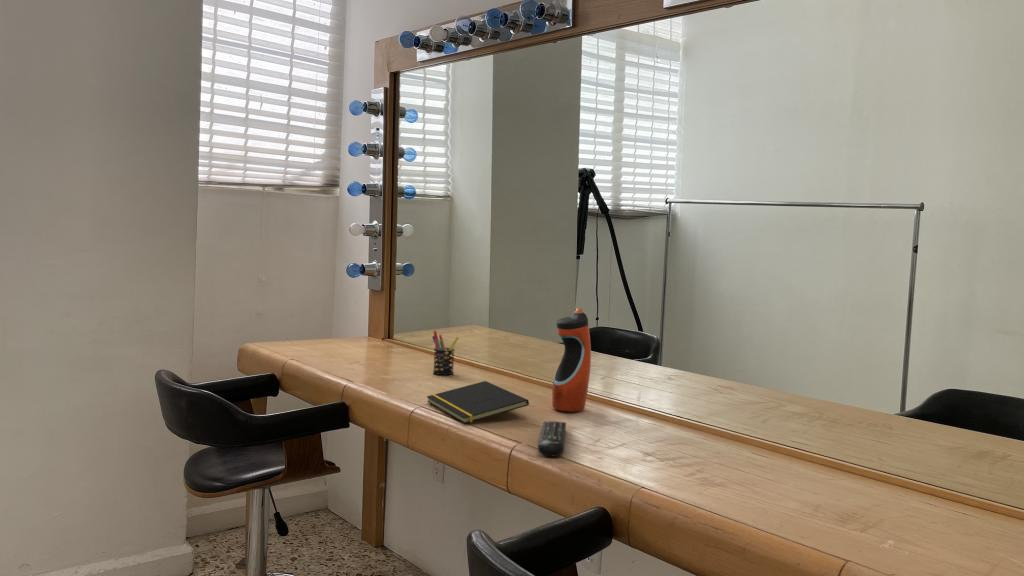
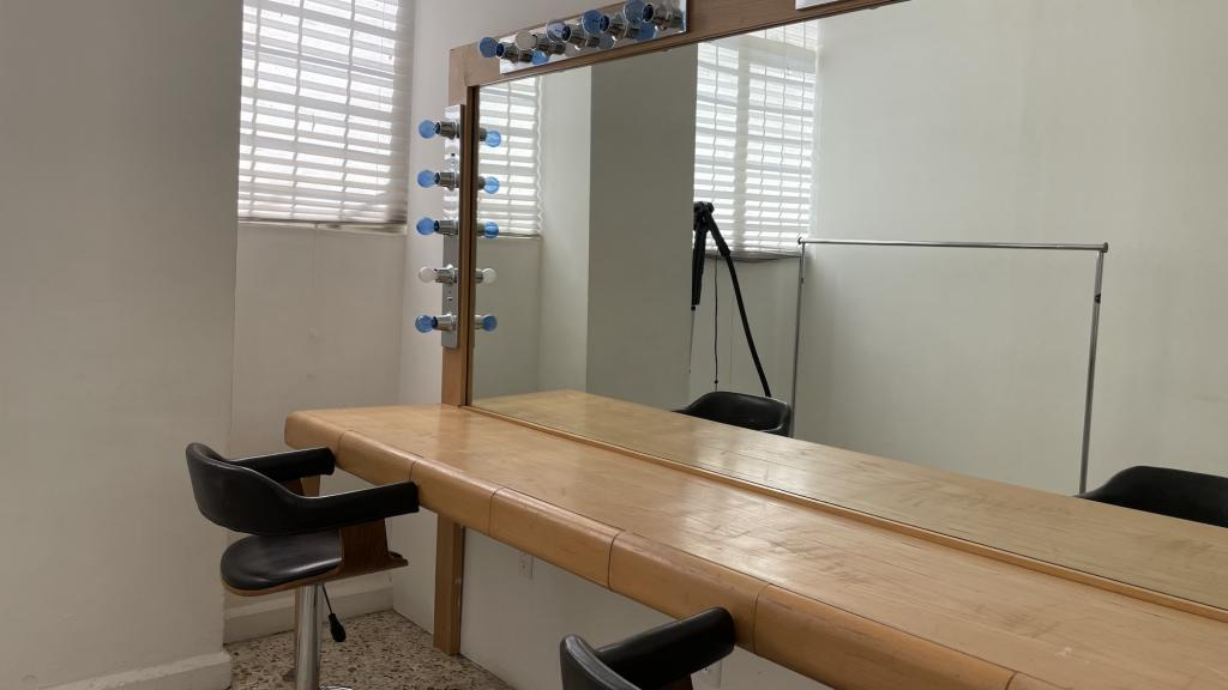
- water bottle (572, 358)
- notepad (476, 400)
- pen holder (442, 352)
- remote control (552, 436)
